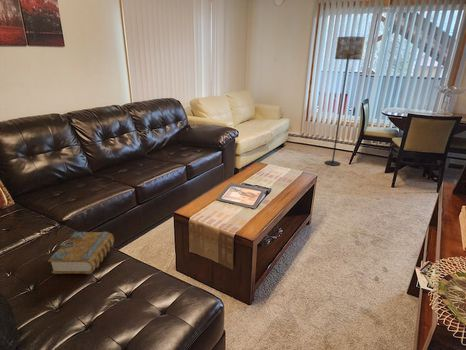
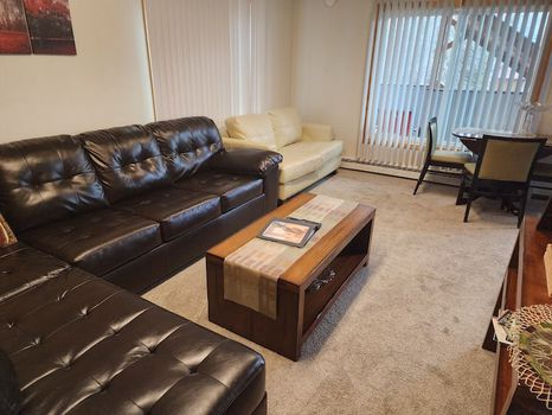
- floor lamp (341, 105)
- book (84, 251)
